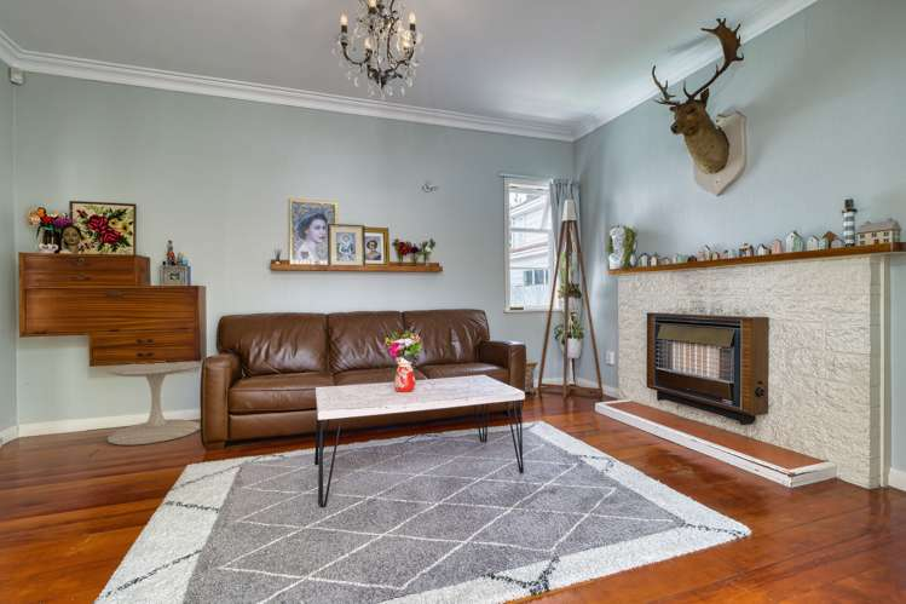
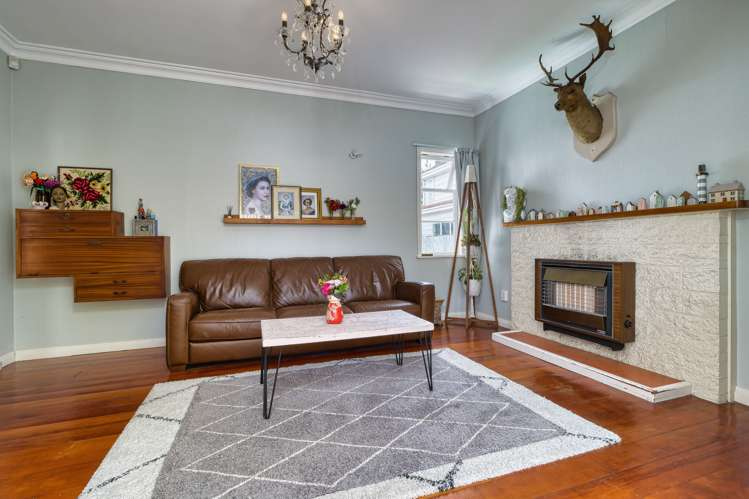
- side table (155, 399)
